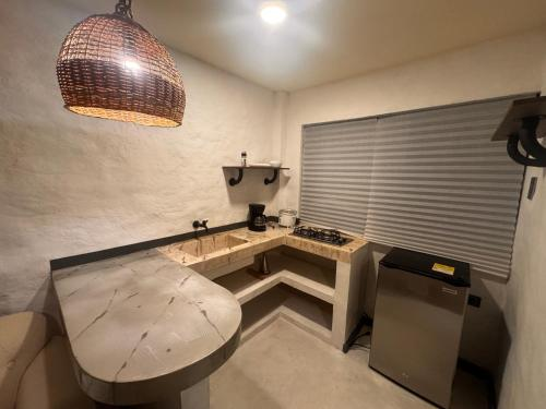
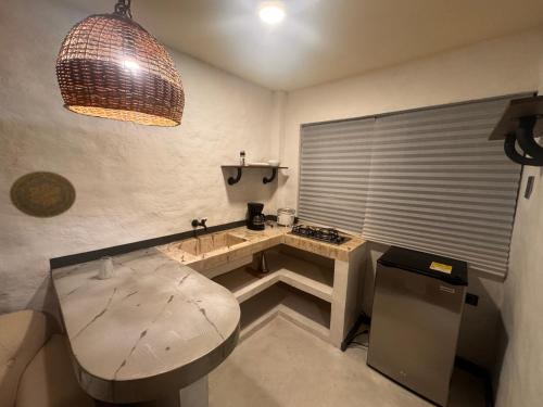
+ decorative plate (46, 194)
+ saltshaker (105, 266)
